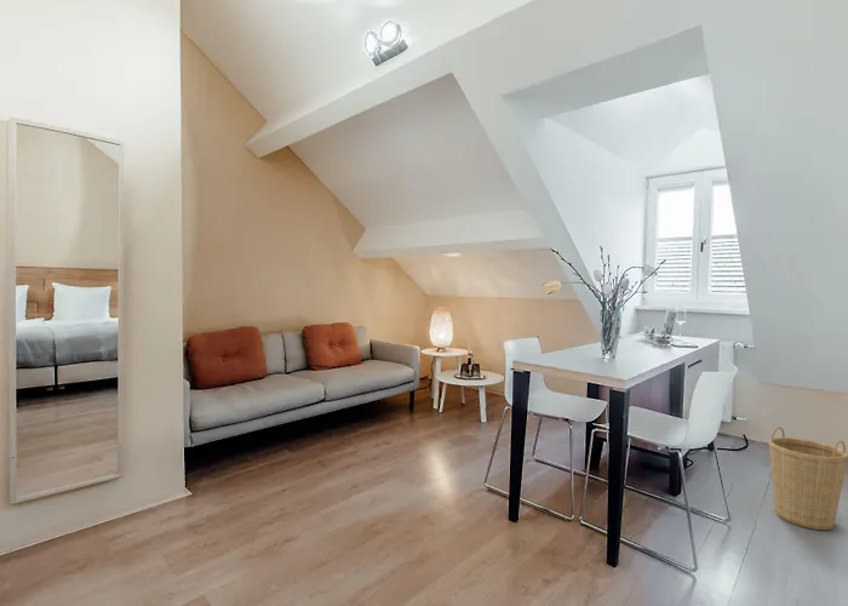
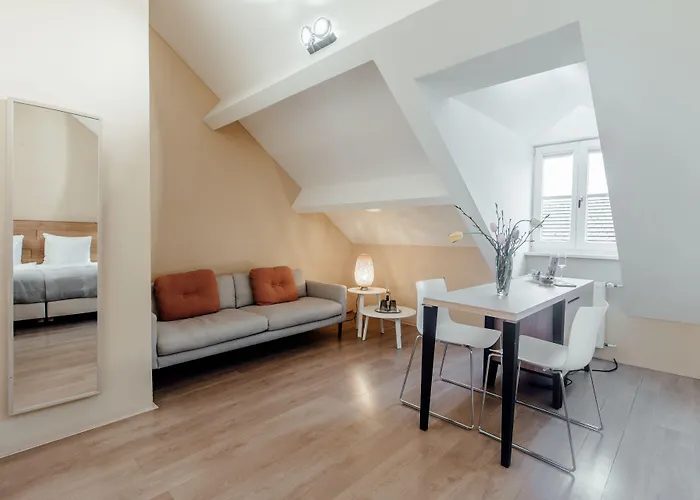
- basket (806, 475)
